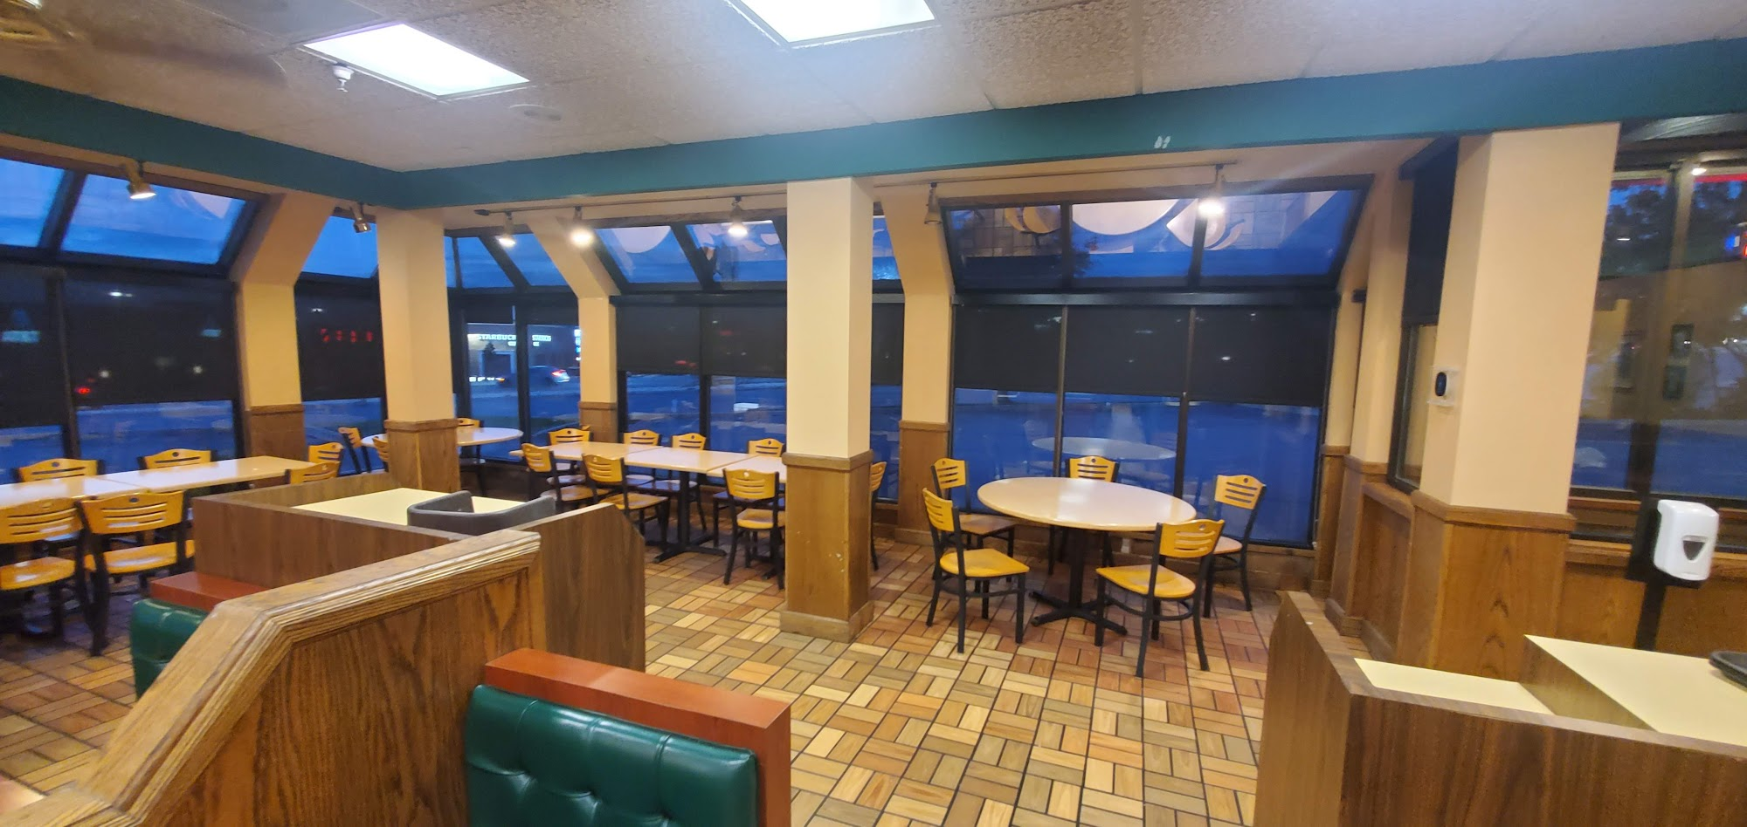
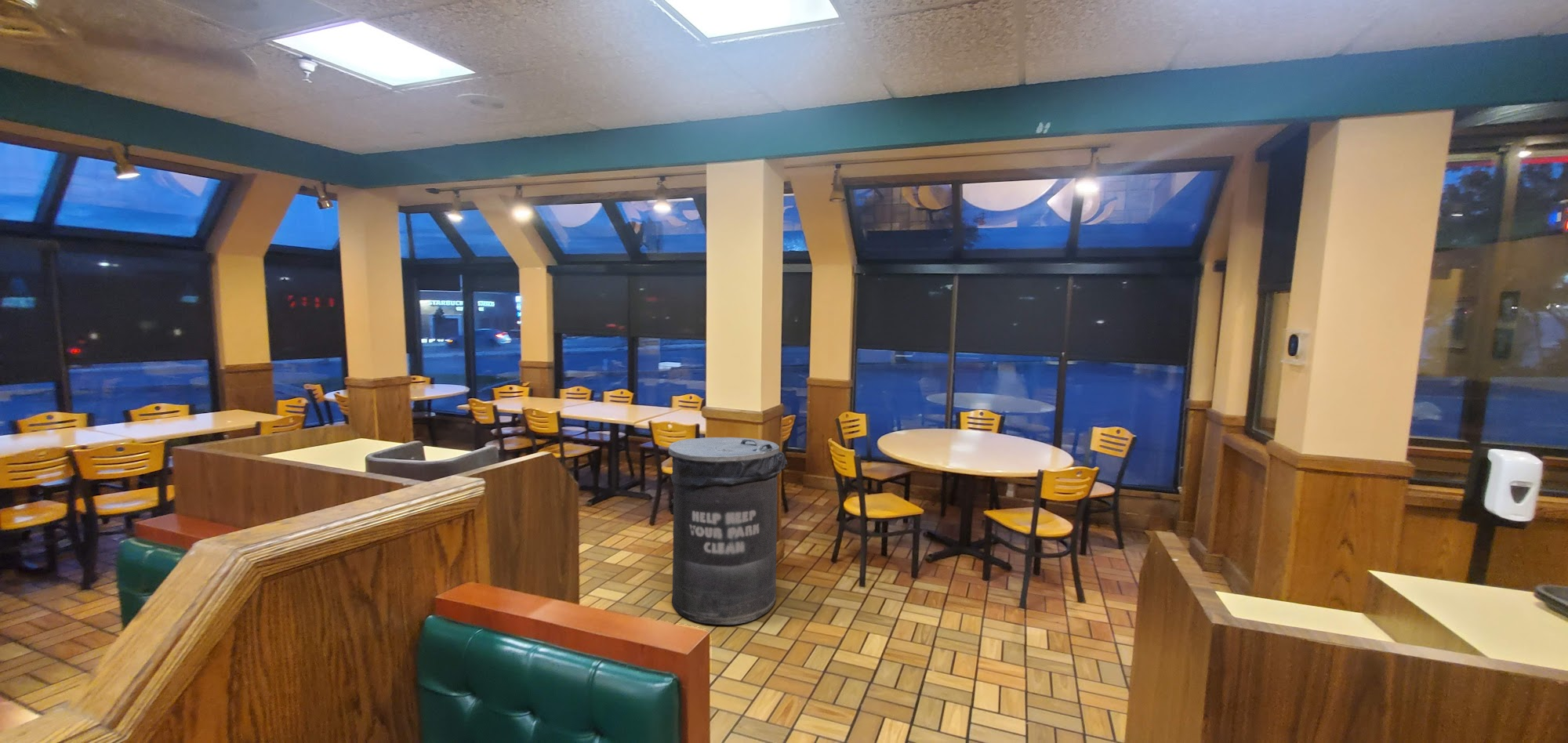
+ trash can (724, 518)
